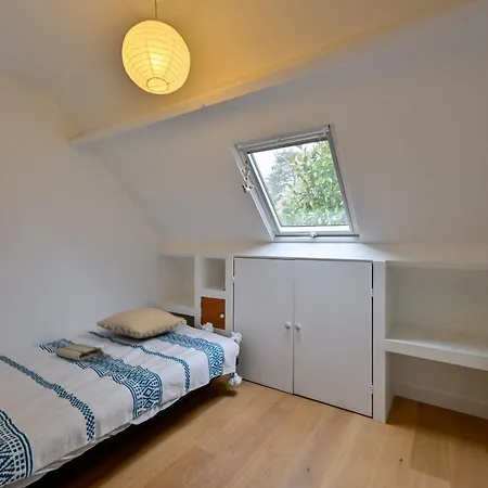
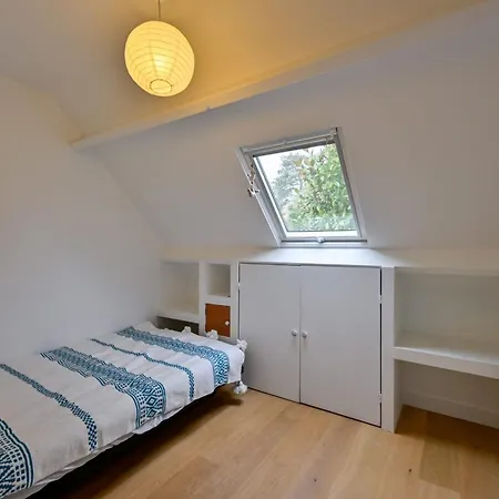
- tote bag (86, 352)
- pillow (141, 321)
